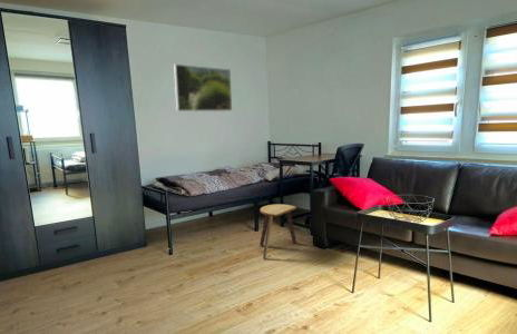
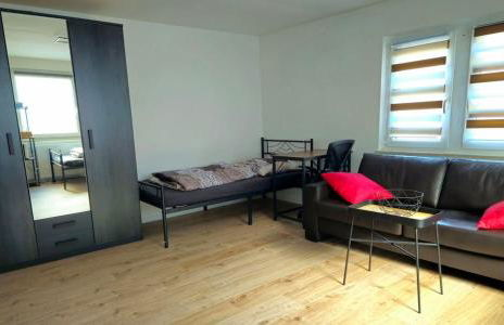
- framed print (204, 89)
- stool (271, 225)
